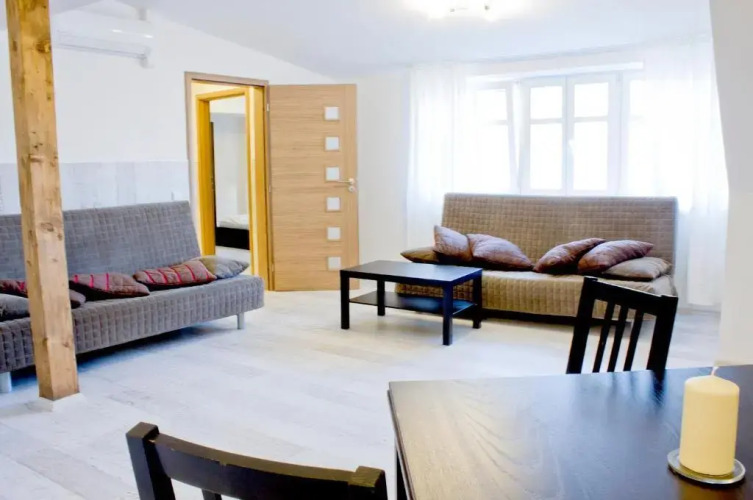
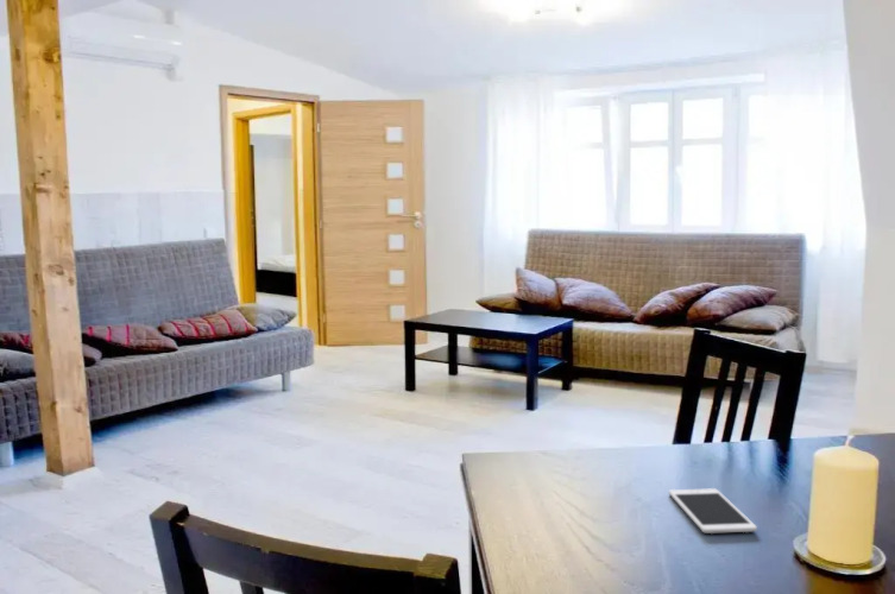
+ cell phone (710, 508)
